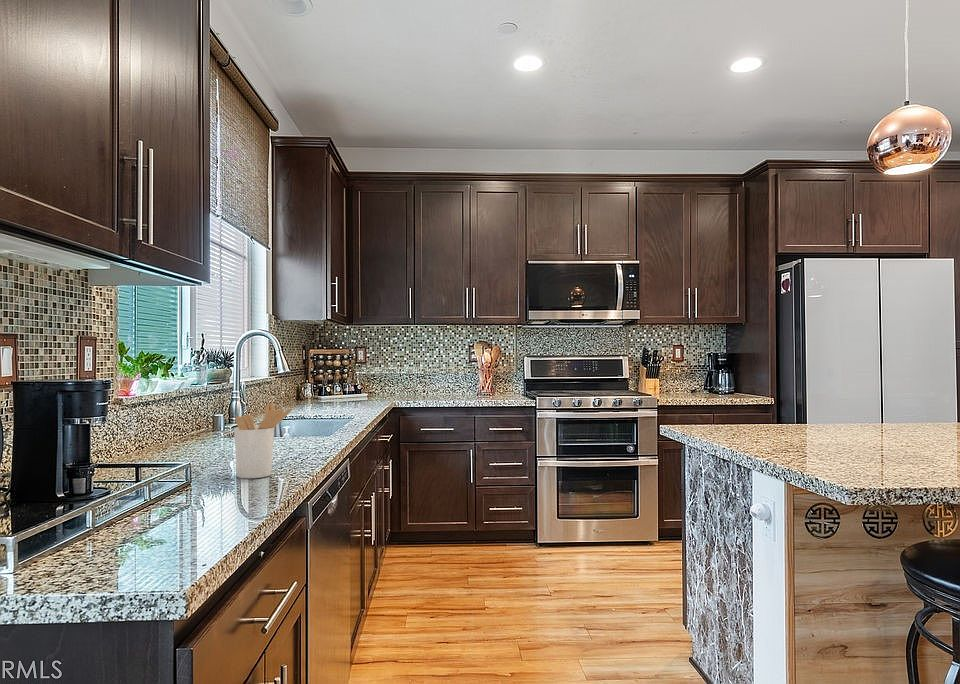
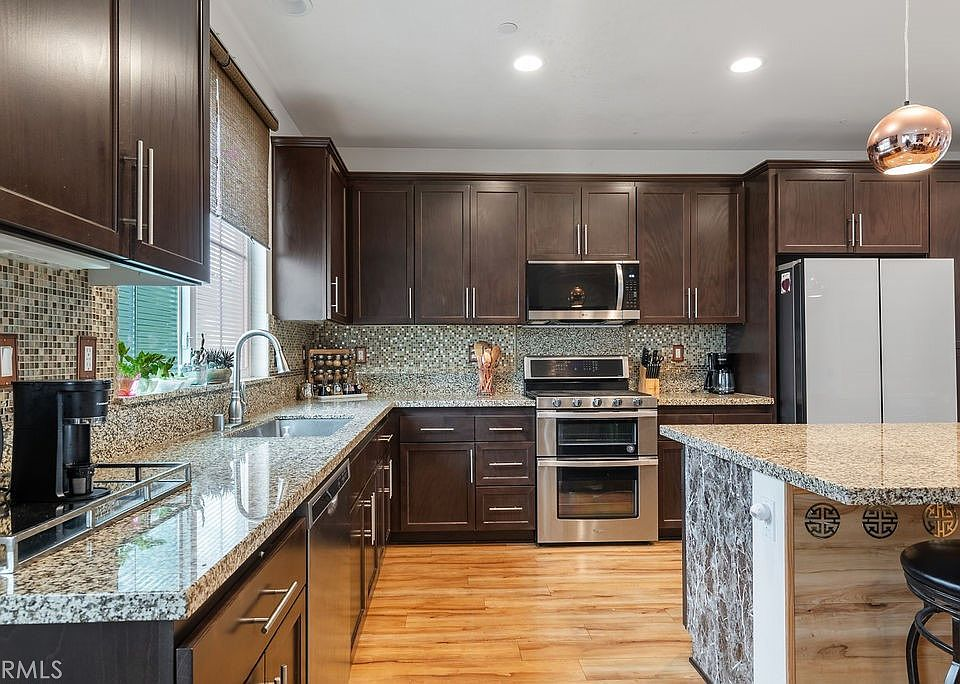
- utensil holder (262, 440)
